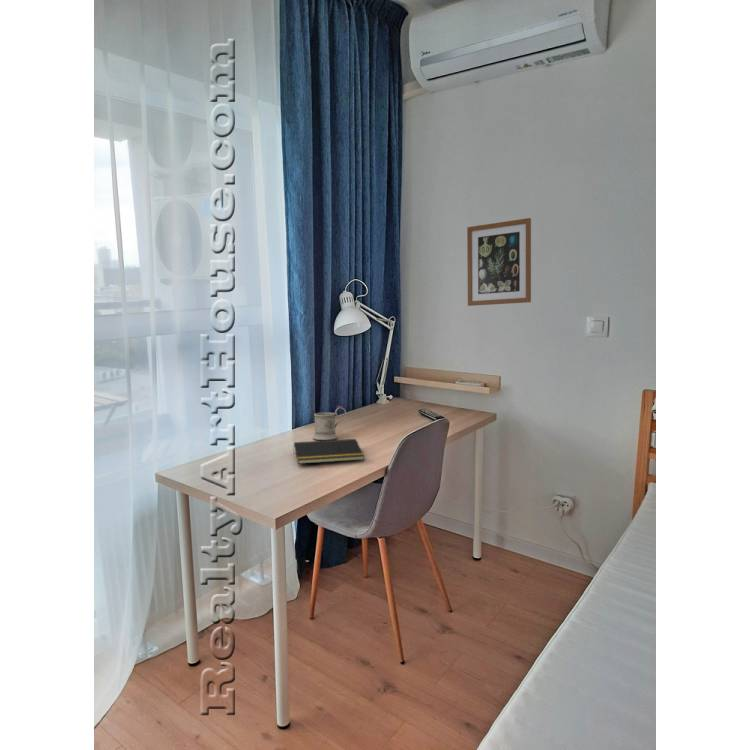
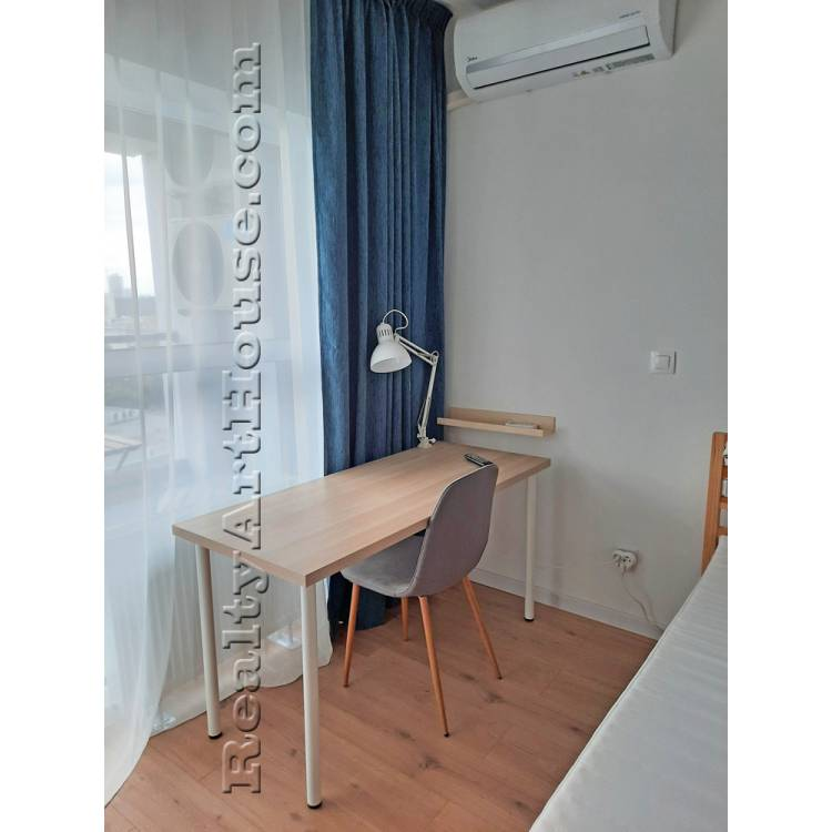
- notepad (328, 450)
- wall art (498, 263)
- mug (330, 422)
